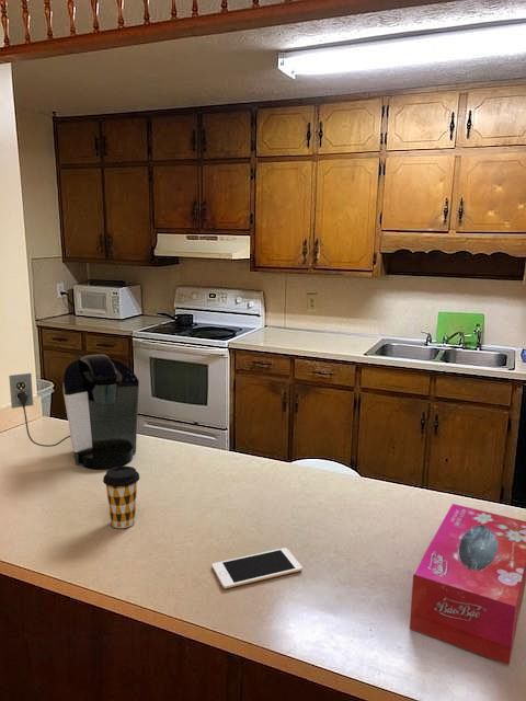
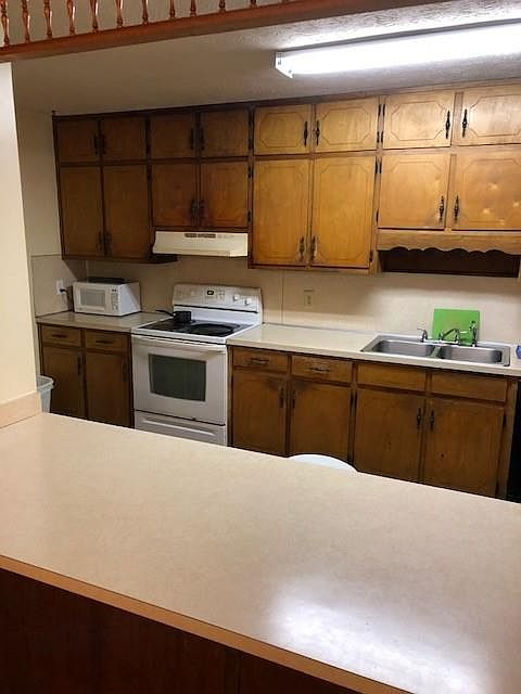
- cell phone (256, 566)
- coffee maker (80, 409)
- tissue box (476, 572)
- coffee cup (122, 497)
